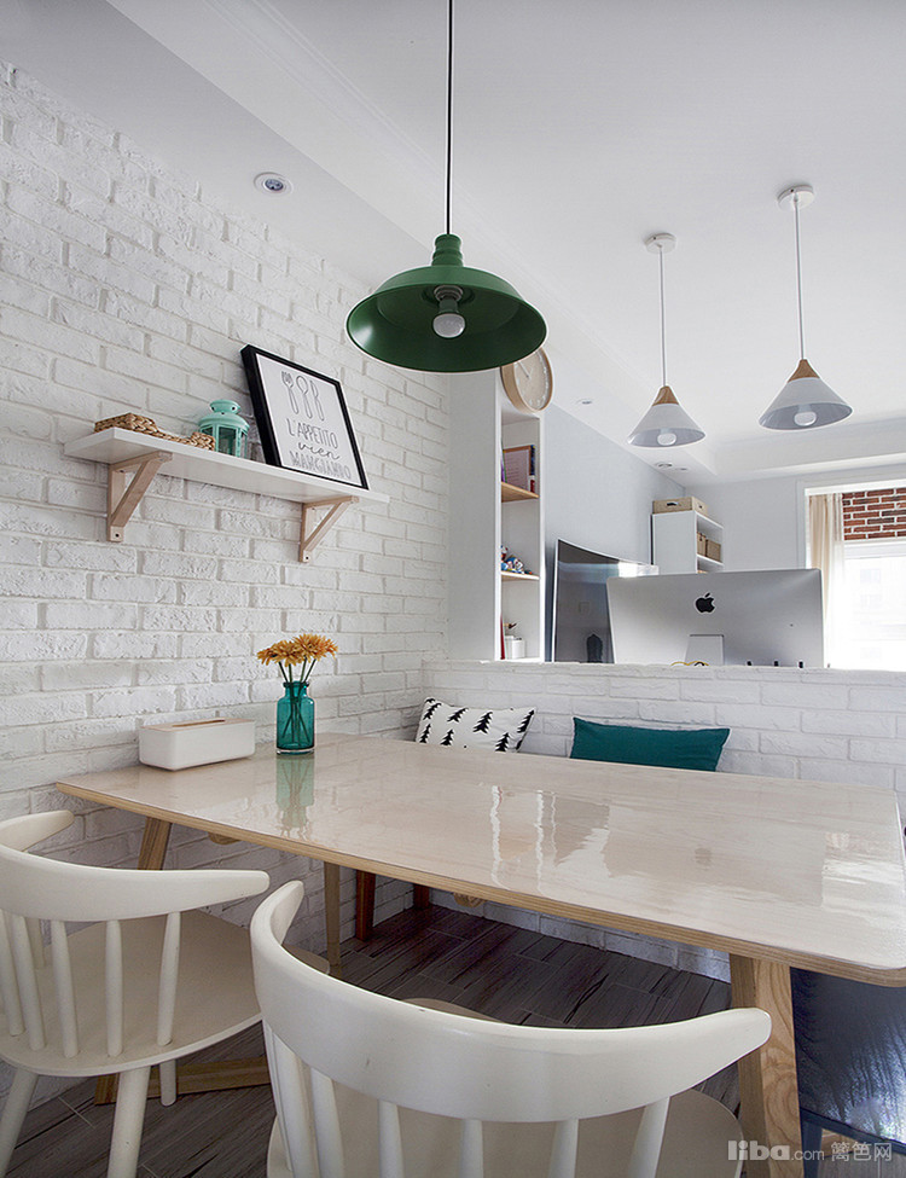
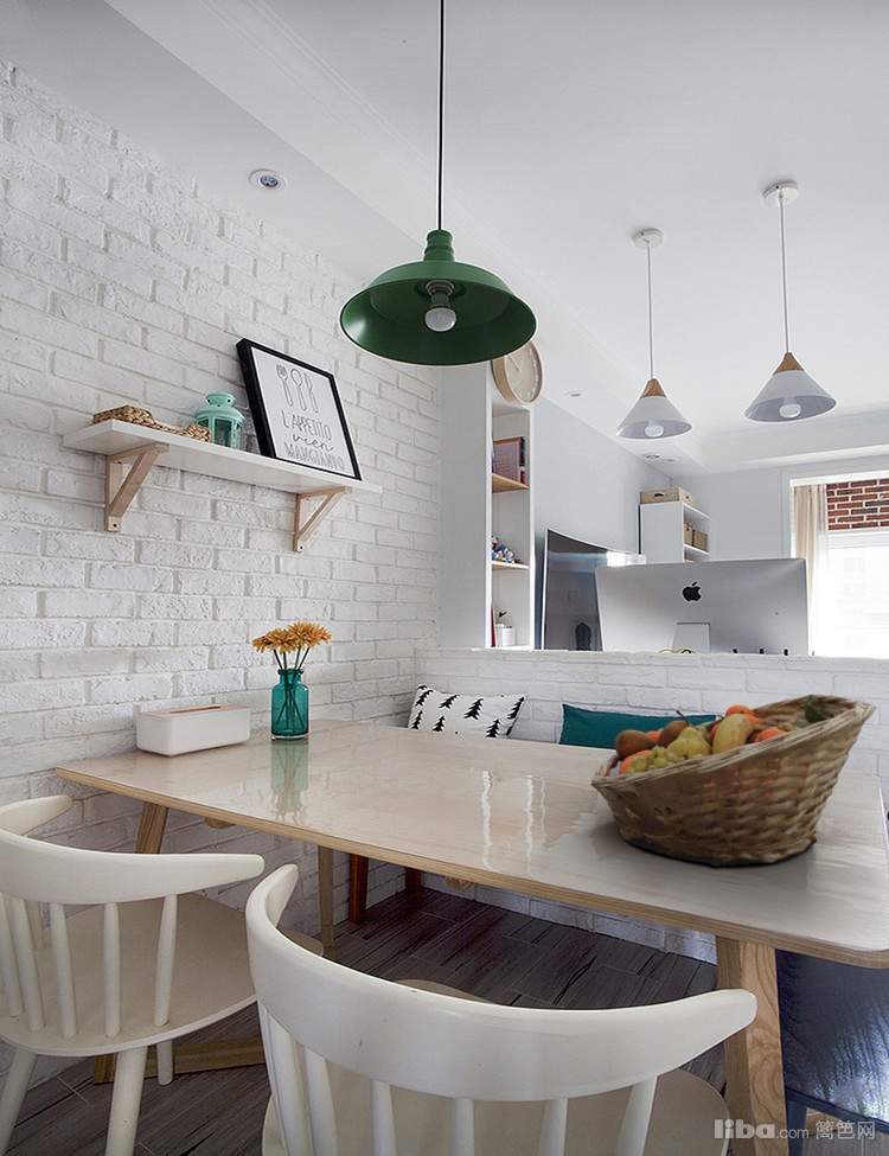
+ fruit basket (724, 762)
